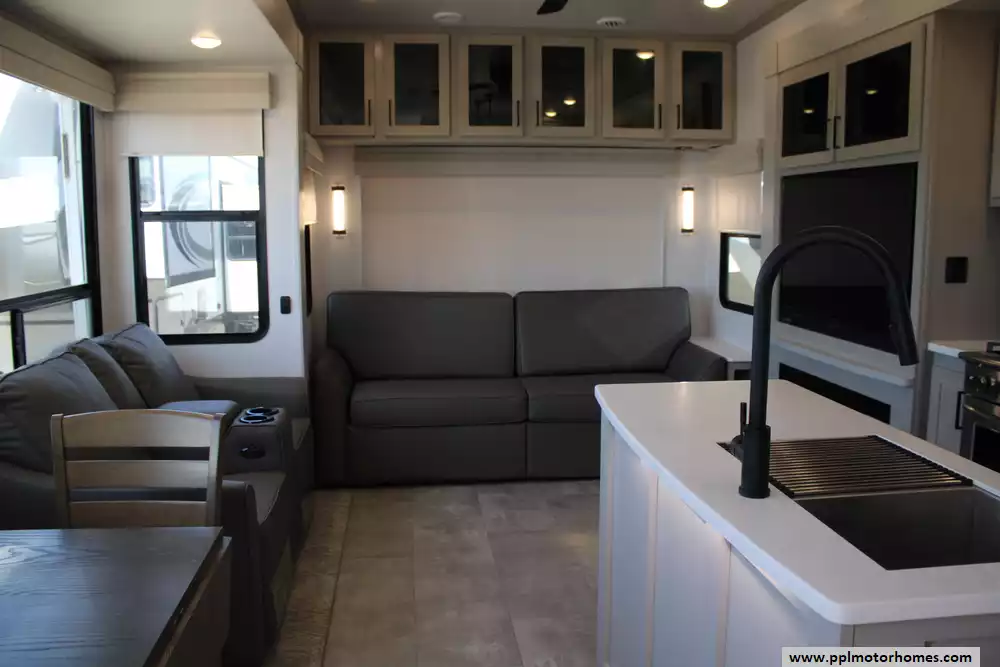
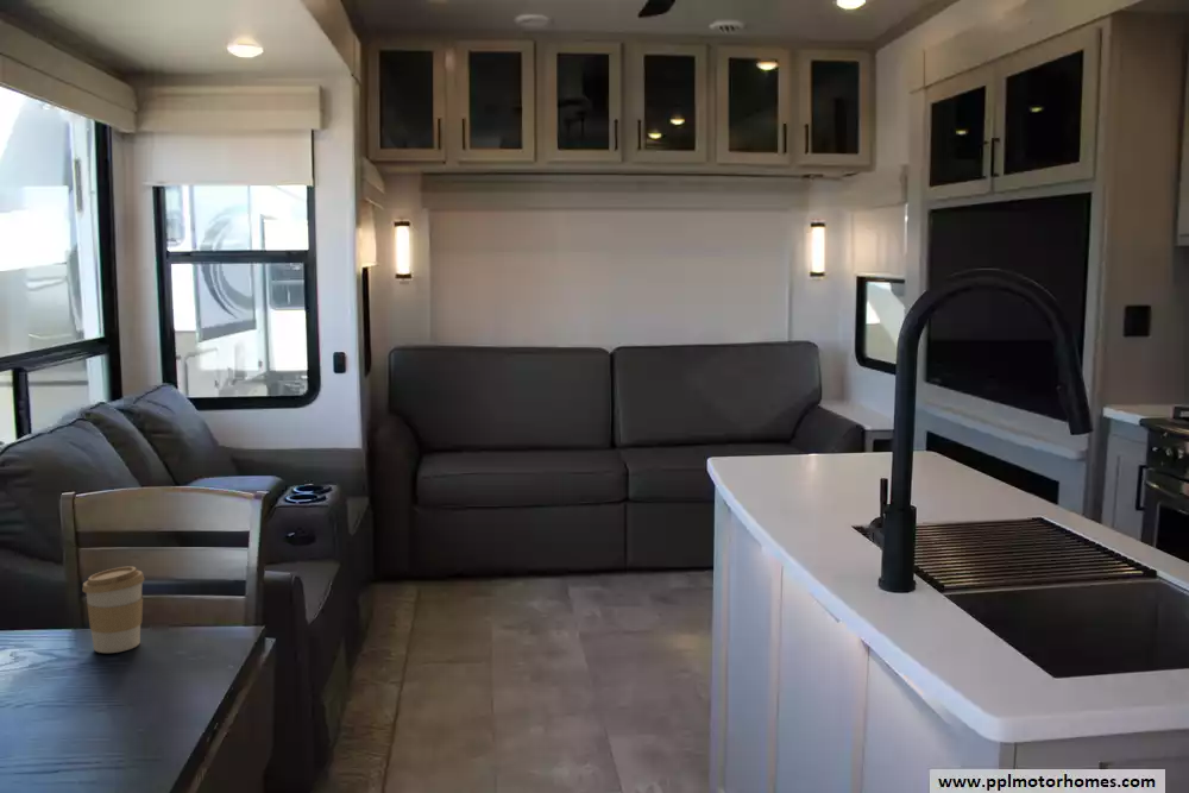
+ coffee cup (114, 608)
